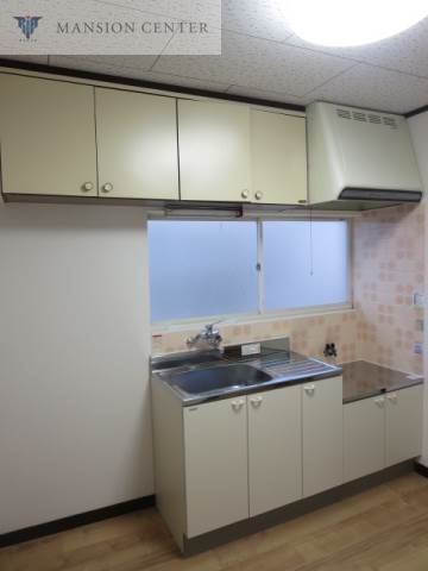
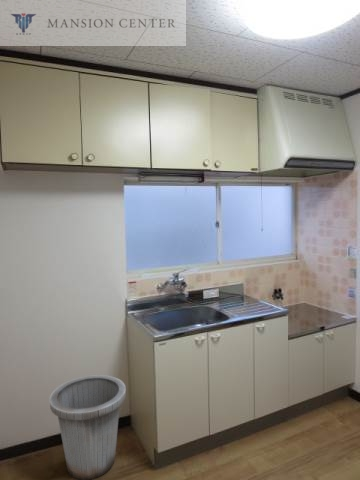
+ trash can (90, 427)
